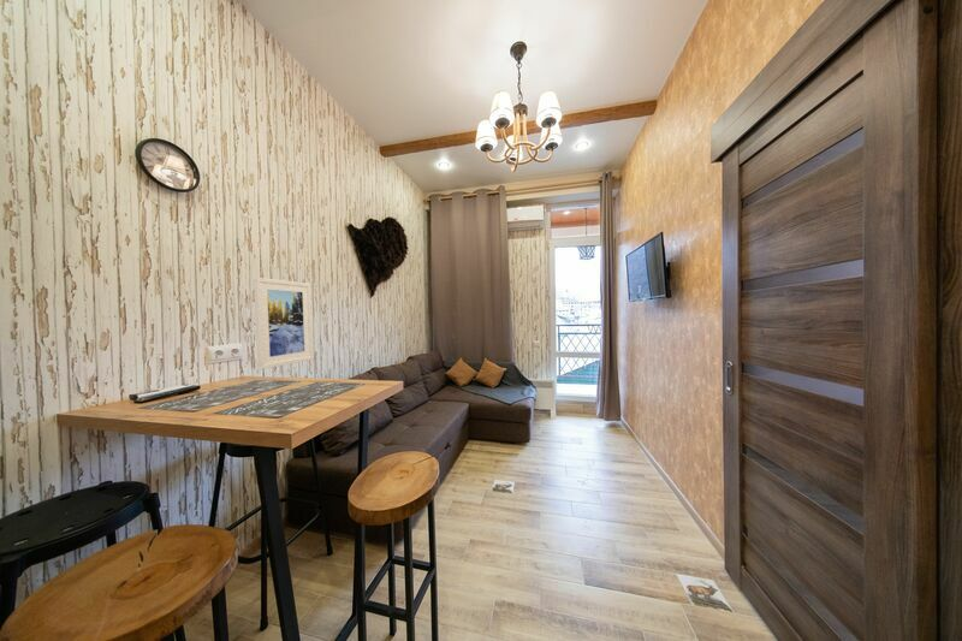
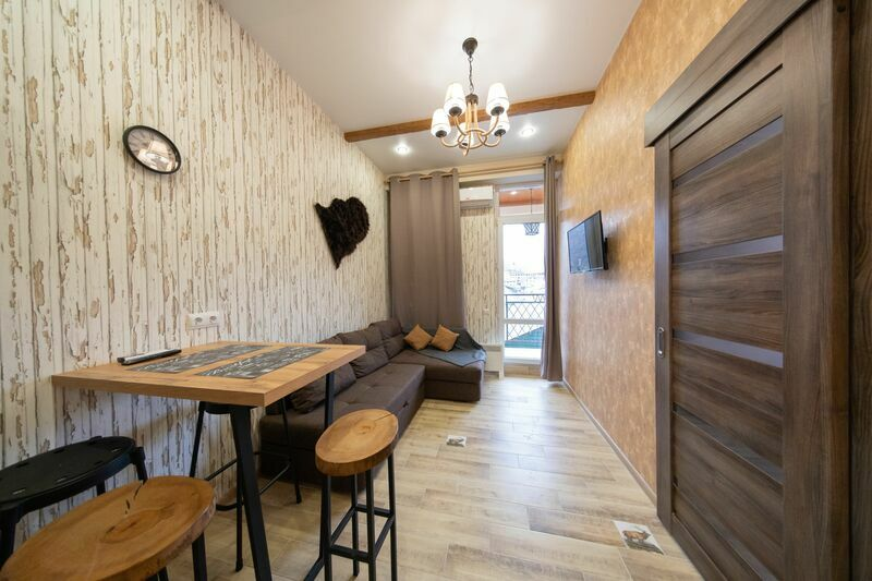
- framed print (286, 322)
